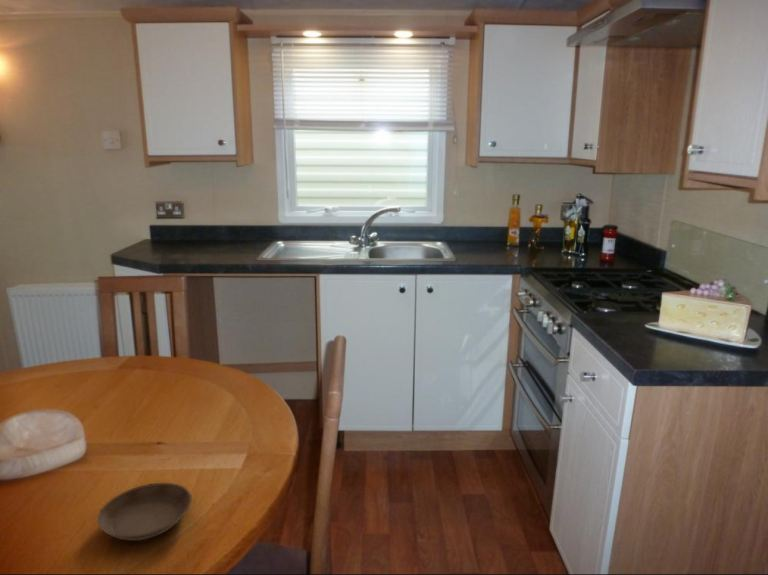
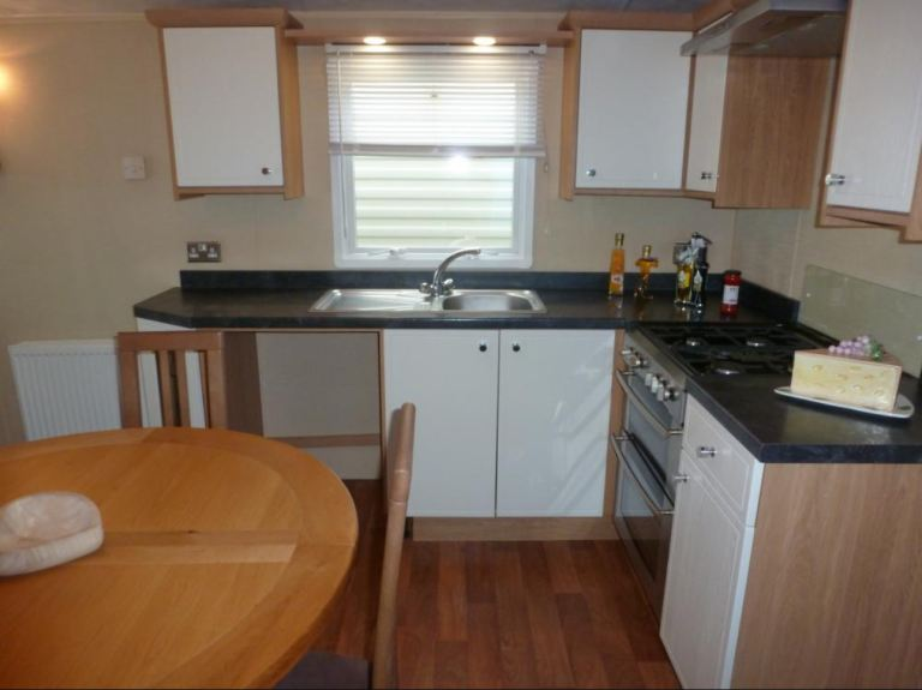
- saucer (146, 513)
